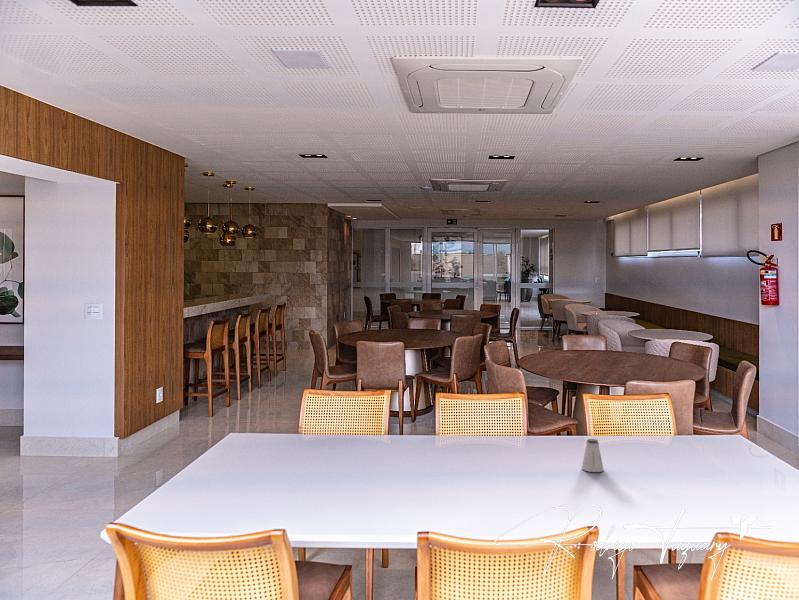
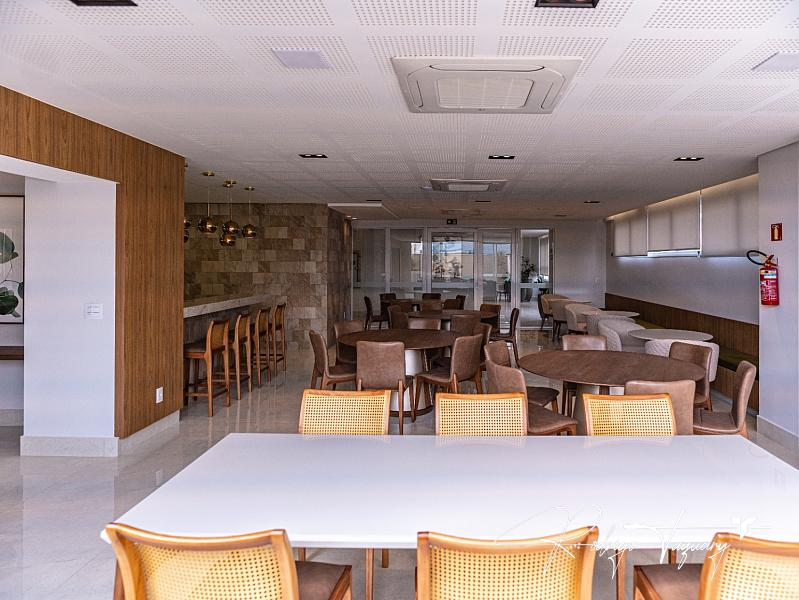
- saltshaker (592, 454)
